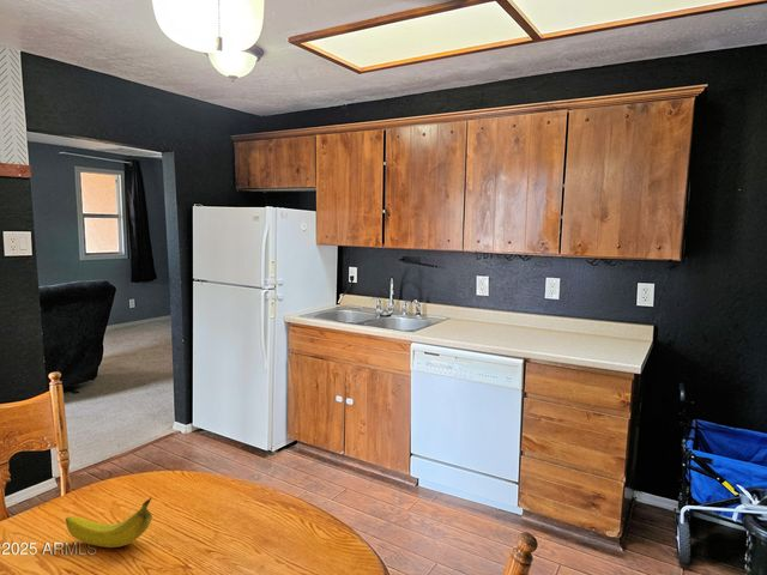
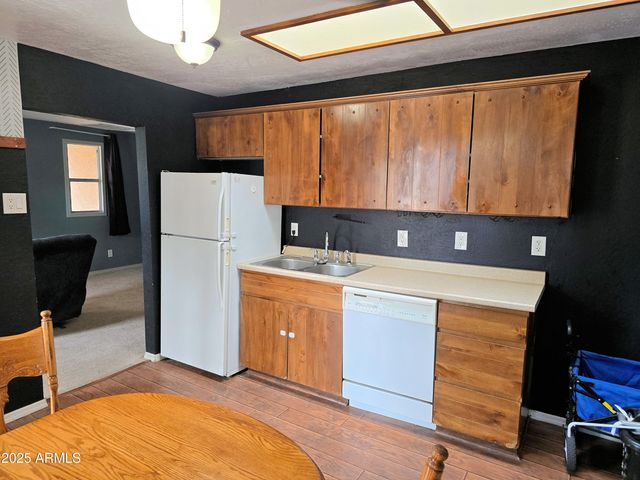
- fruit (108, 525)
